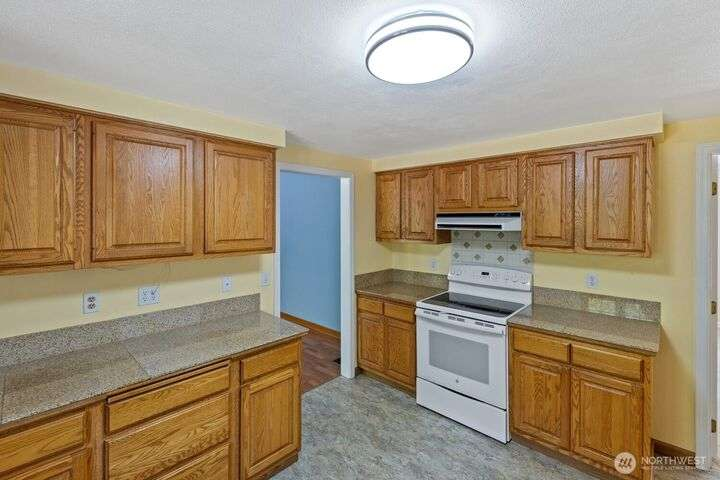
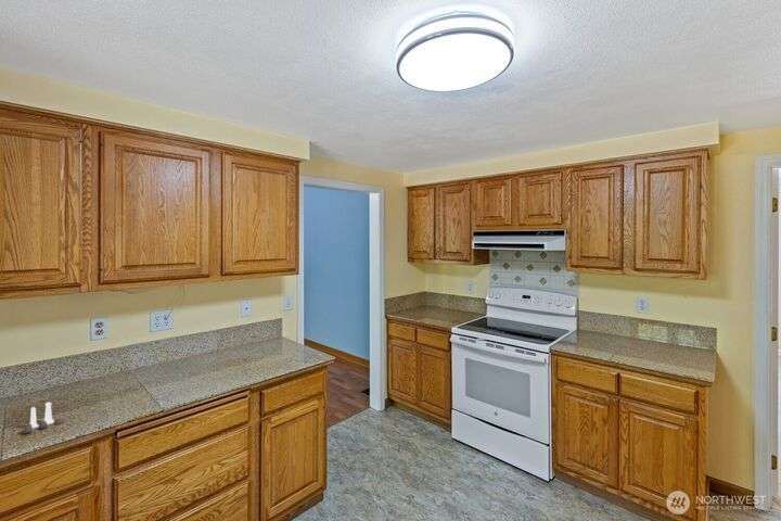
+ salt and pepper shaker set (44, 416)
